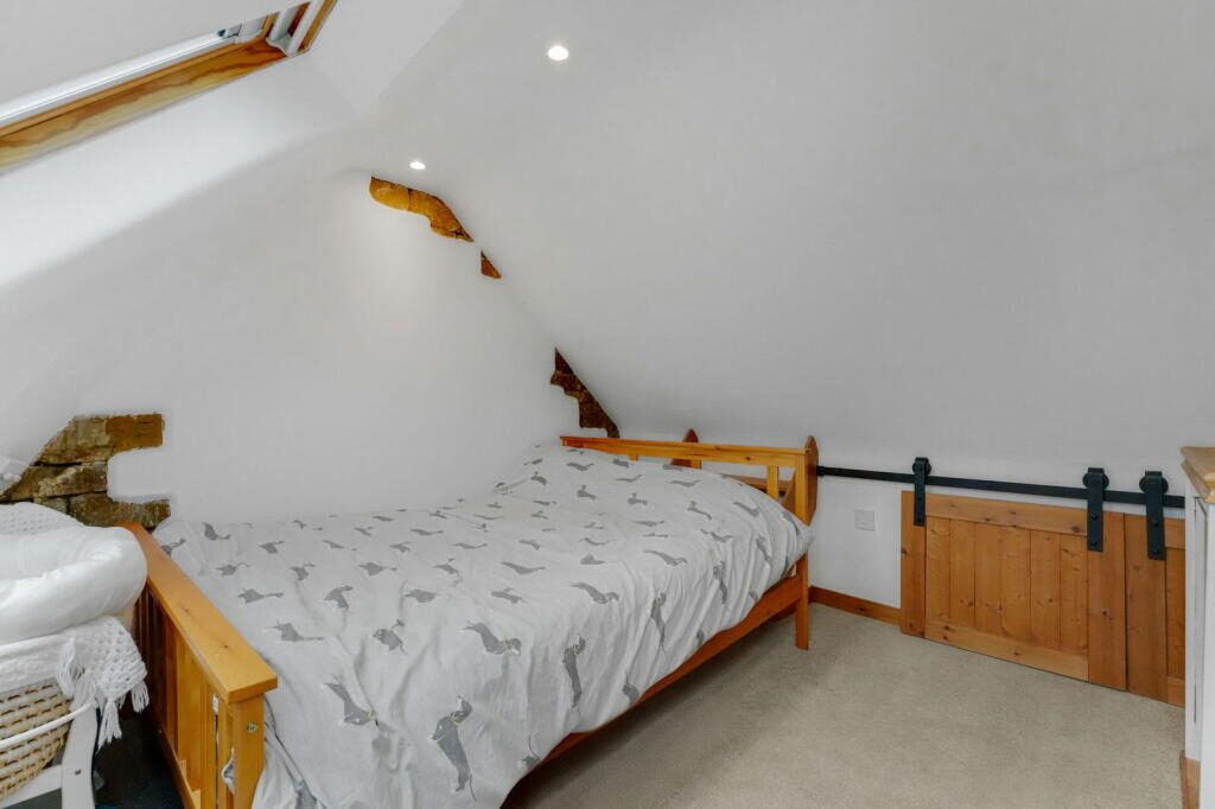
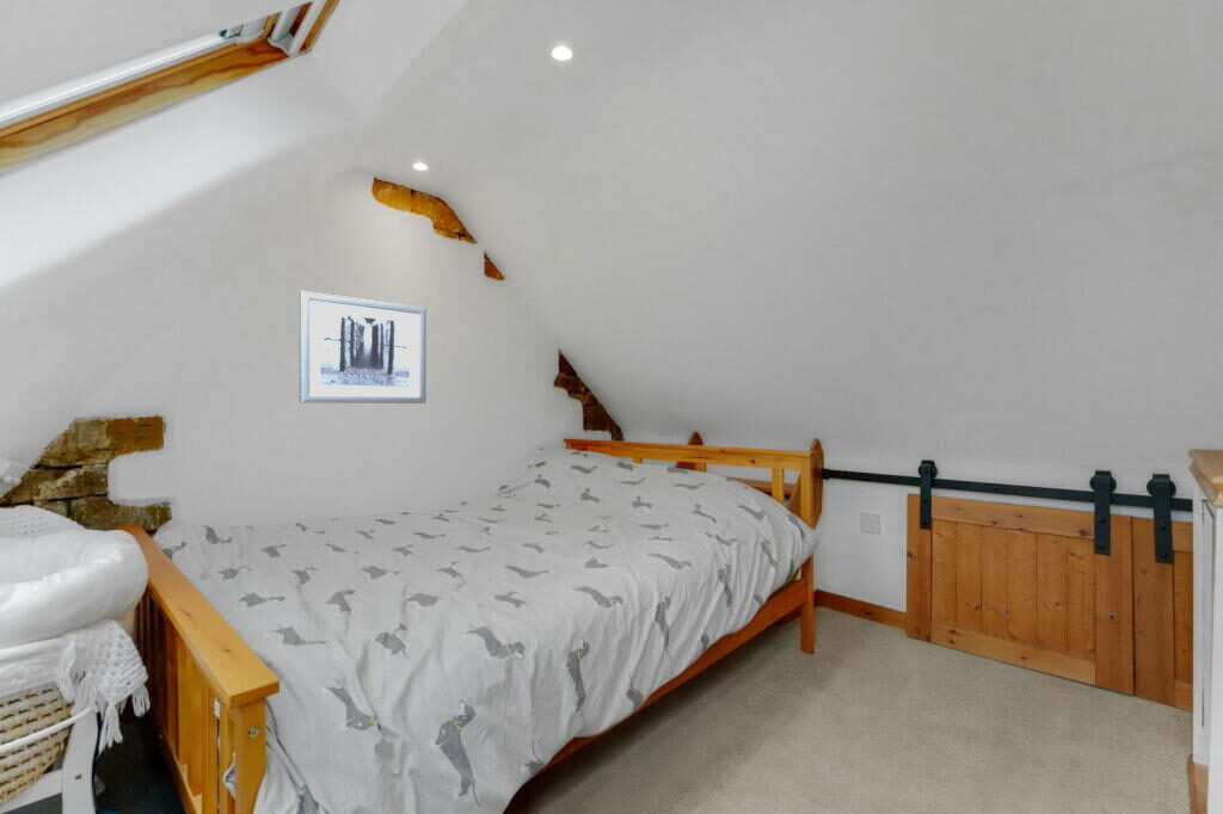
+ wall art (367, 351)
